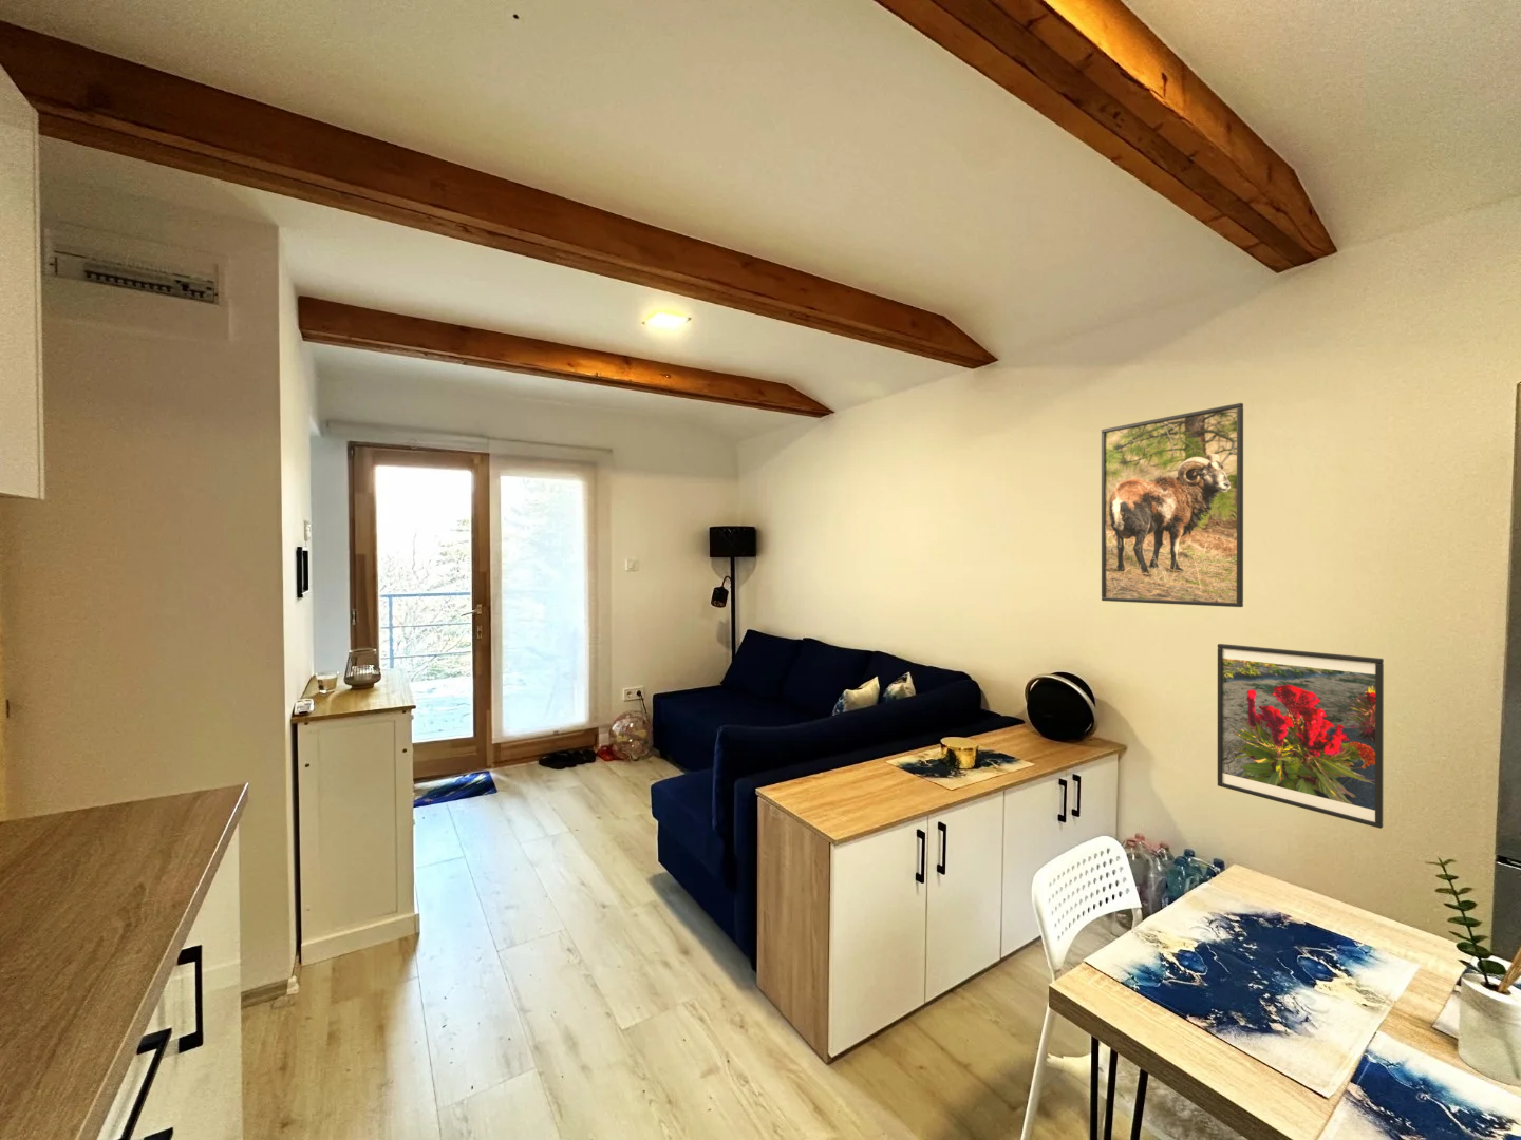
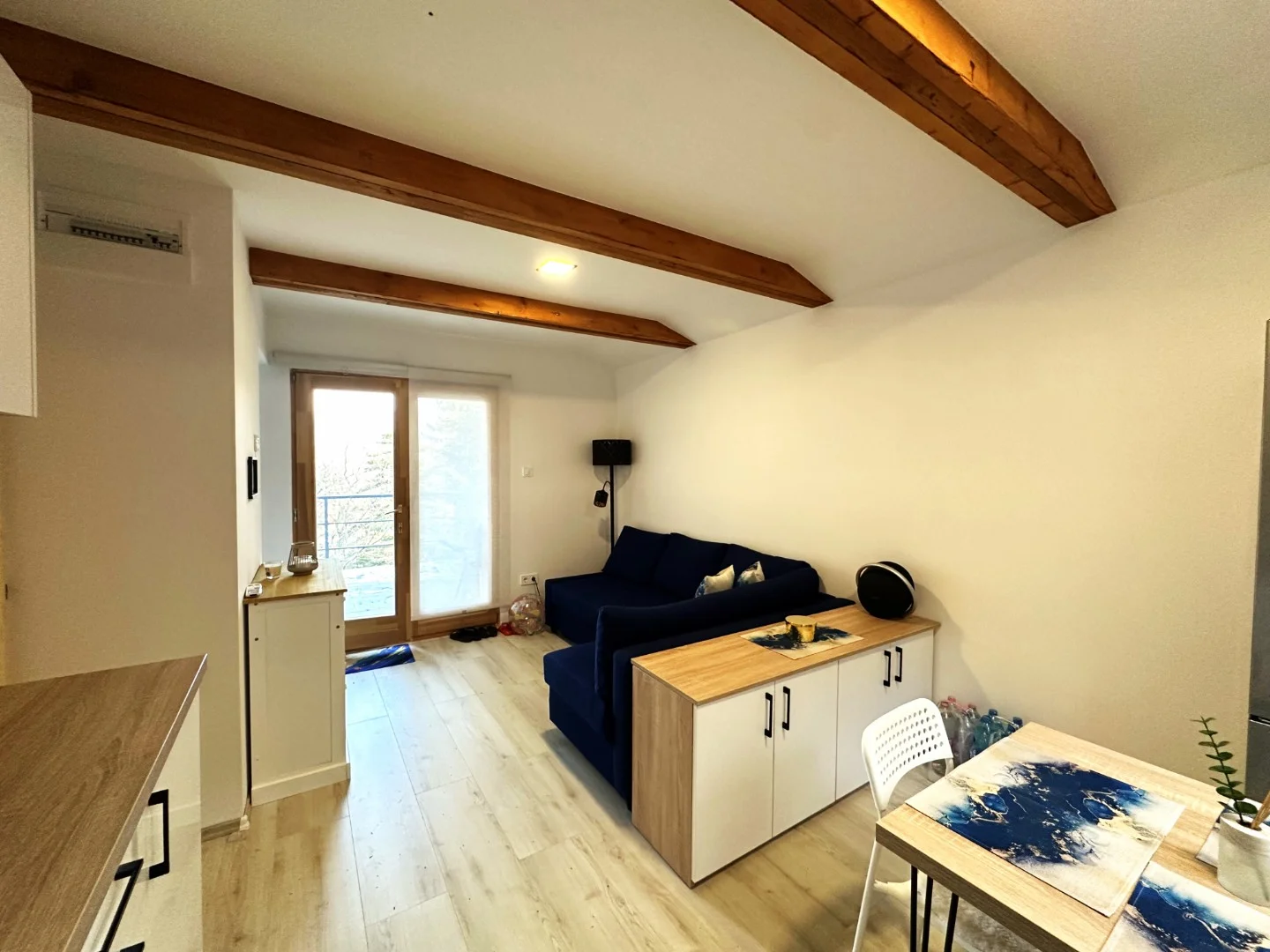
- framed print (1293, 727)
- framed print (1166, 510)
